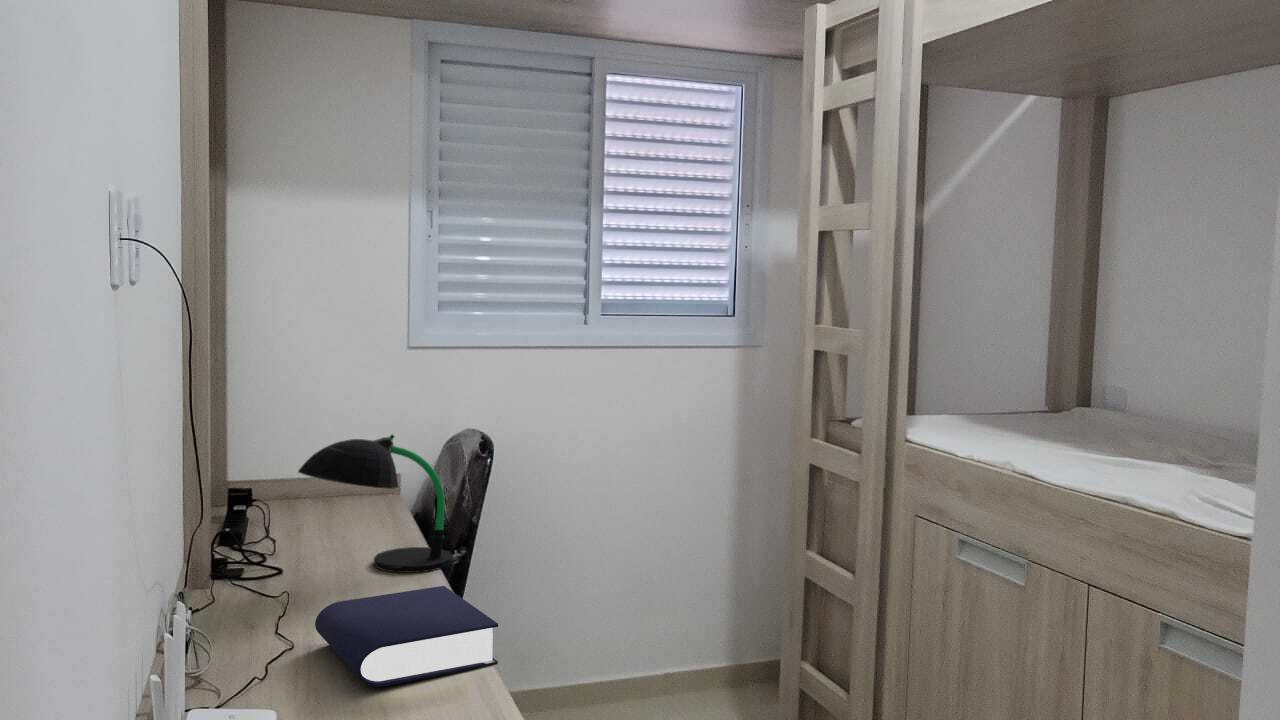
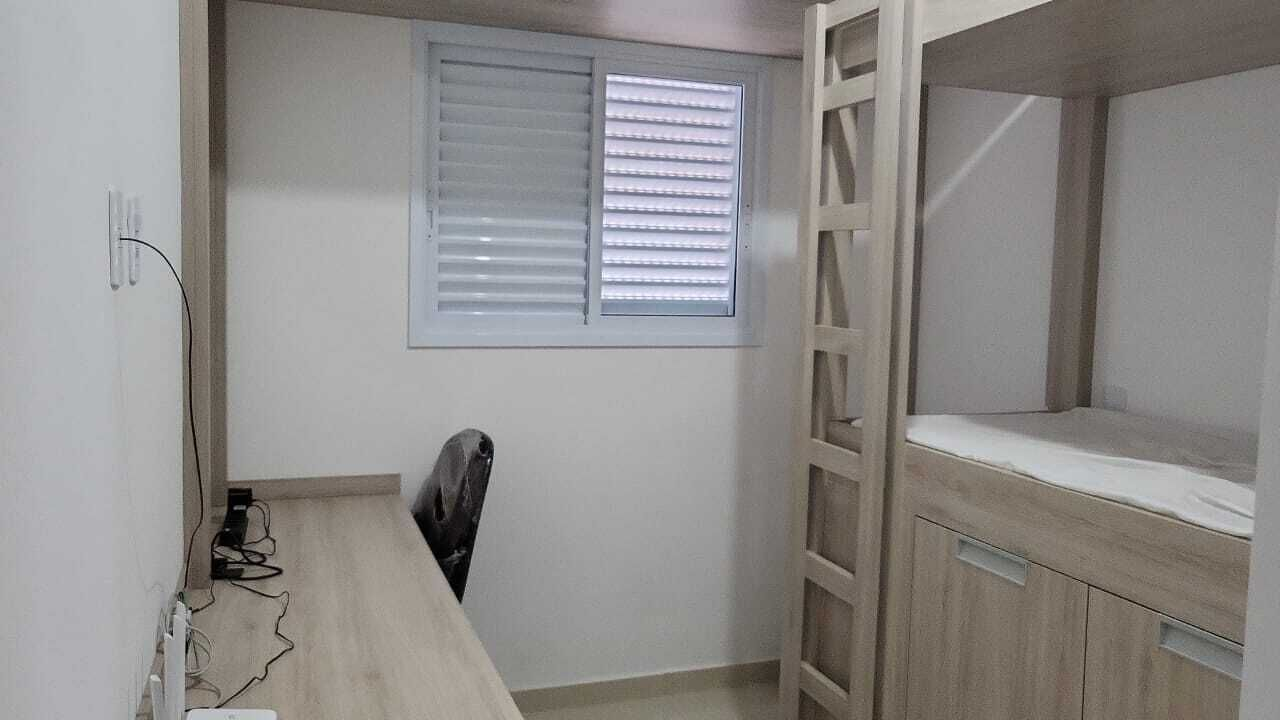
- desk lamp (377, 487)
- book (404, 634)
